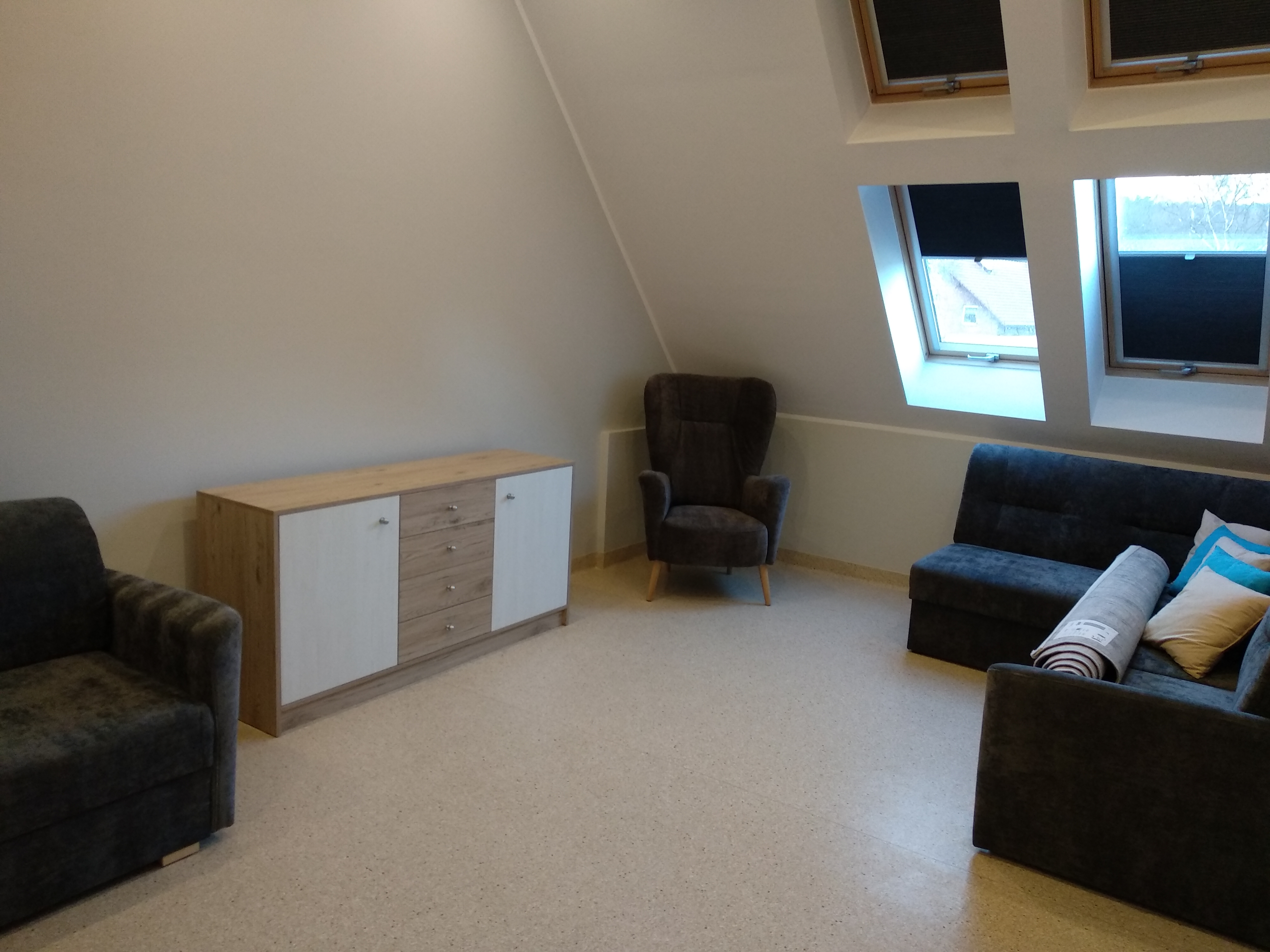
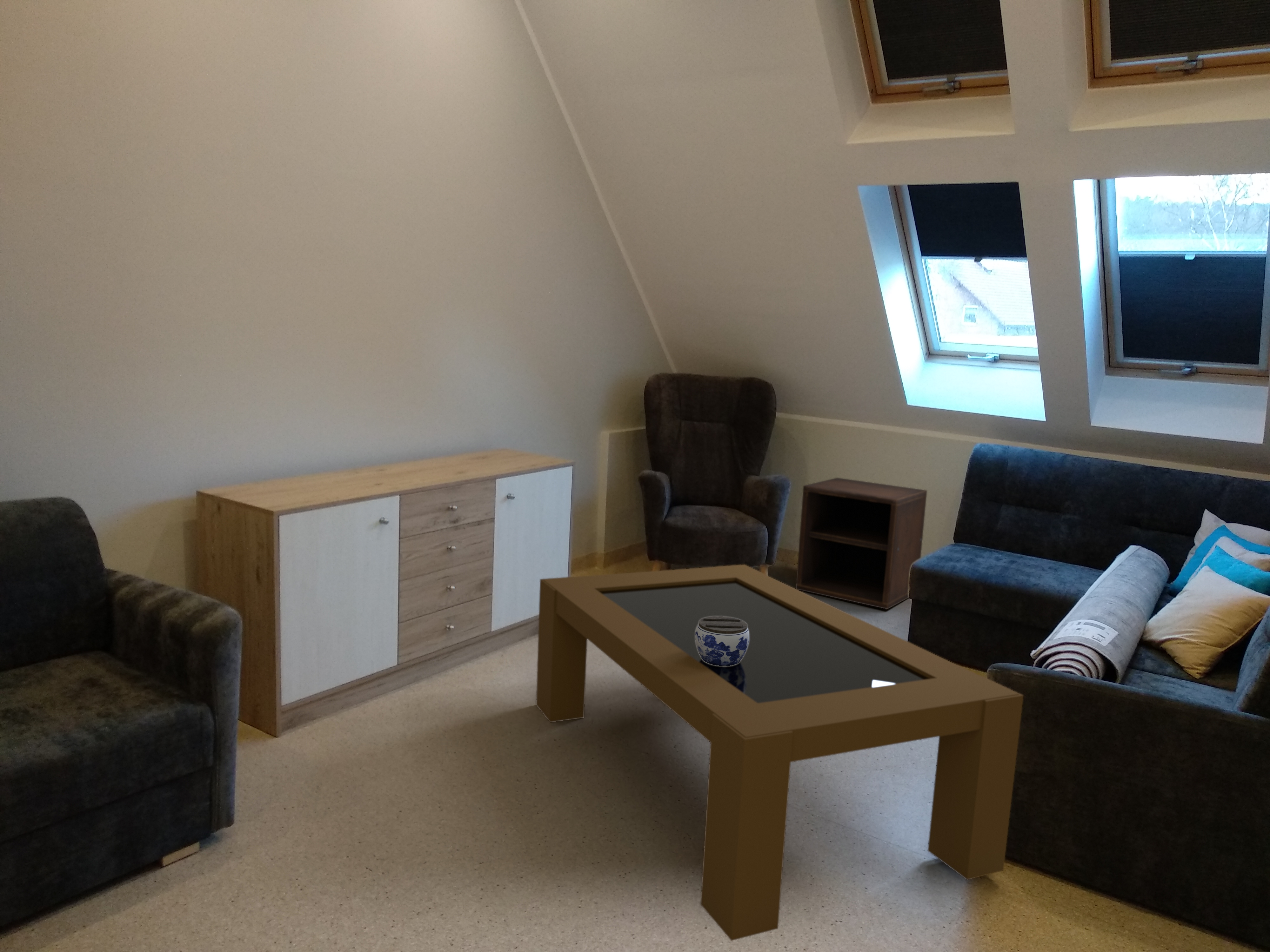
+ nightstand (861, 540)
+ jar (722, 636)
+ coffee table (739, 704)
